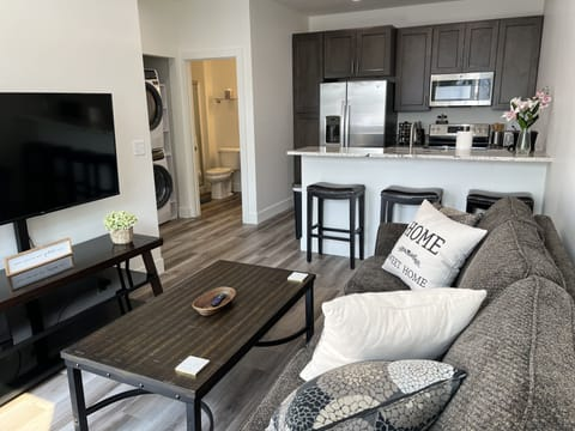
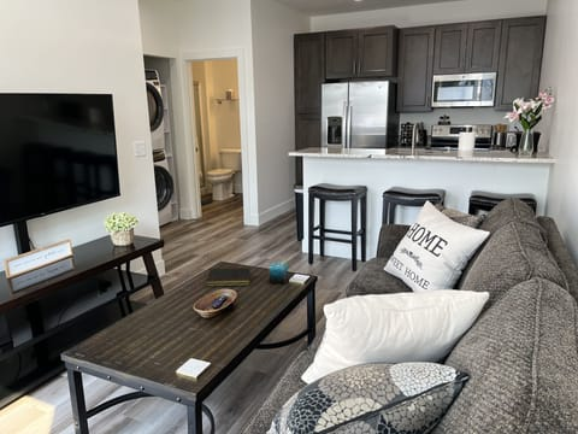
+ notepad (229, 276)
+ candle (278, 270)
